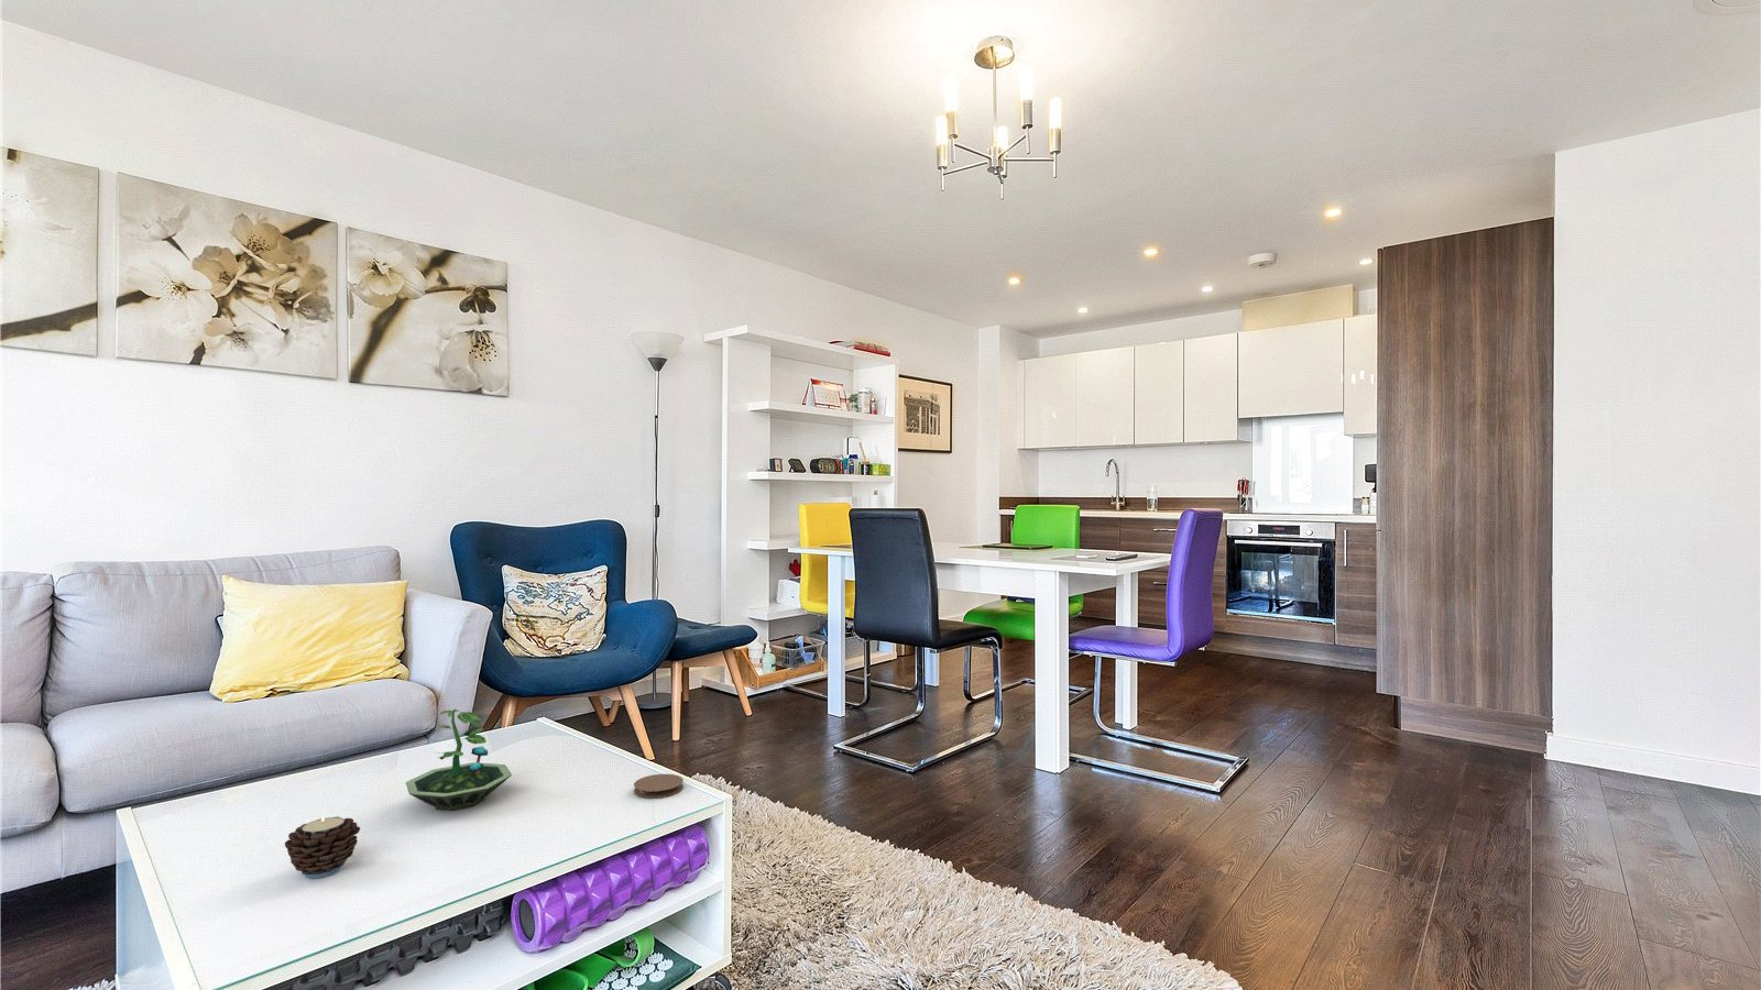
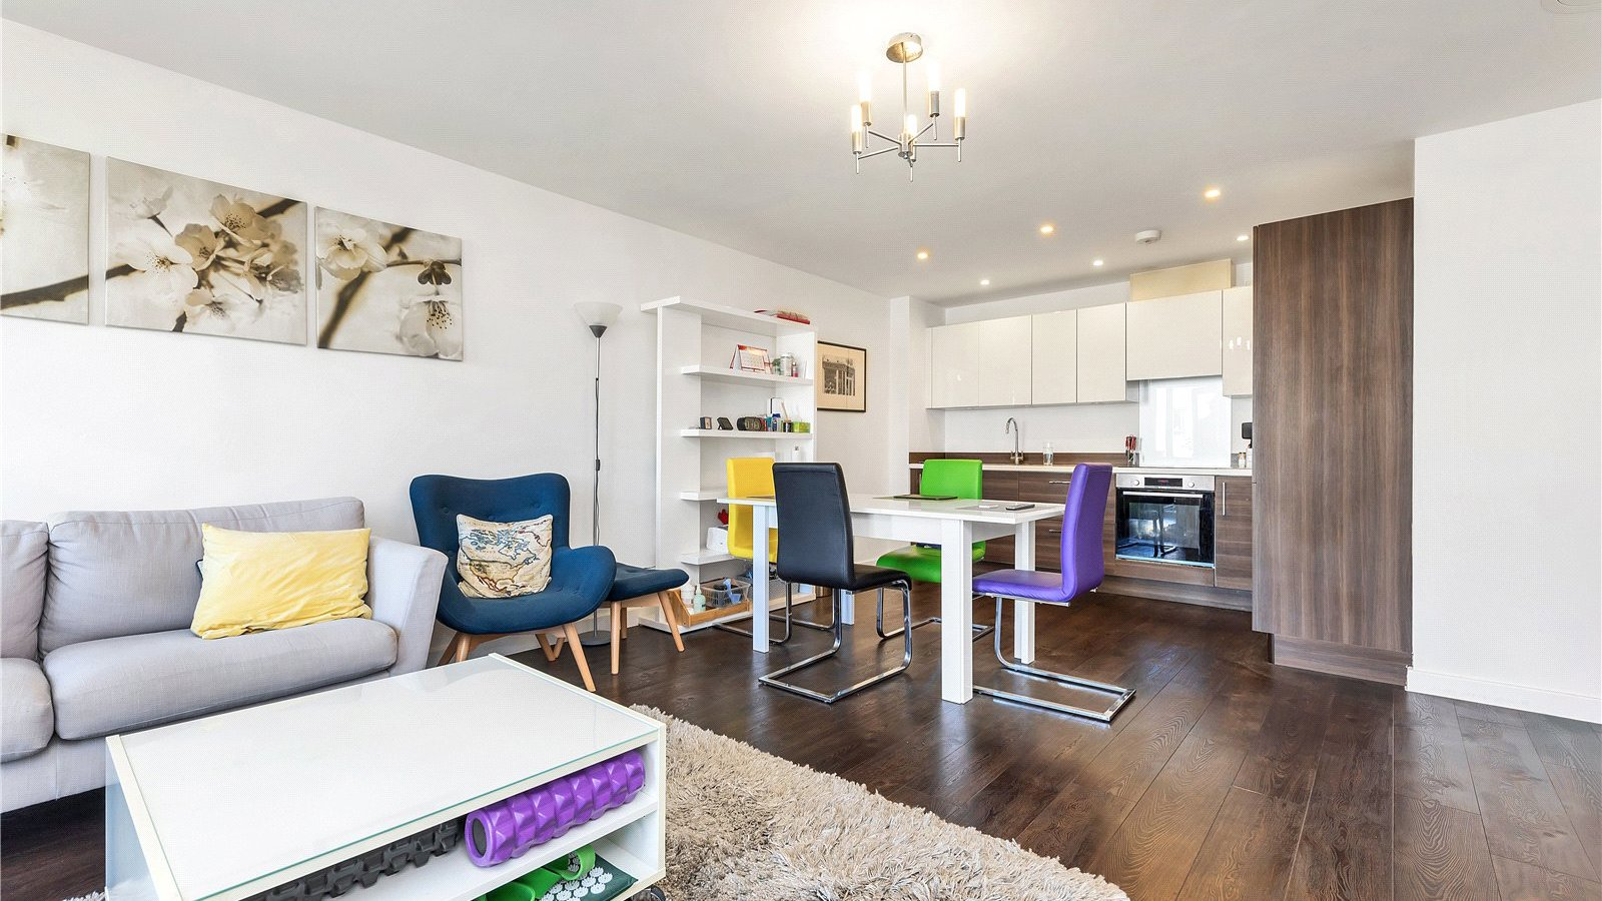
- terrarium (456, 728)
- coaster (658, 786)
- candle (323, 841)
